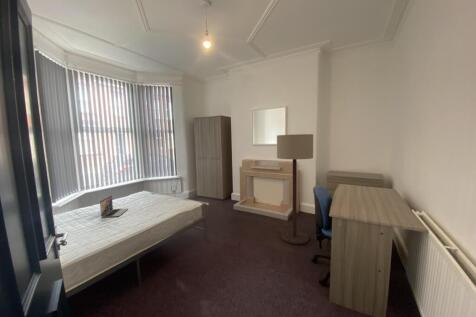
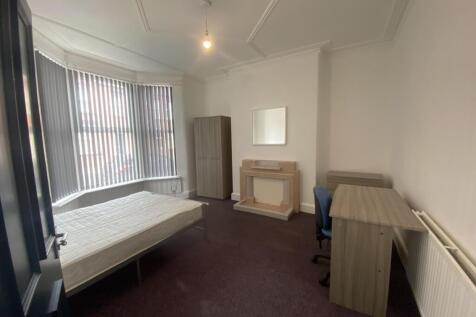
- floor lamp (294, 187)
- laptop (112, 205)
